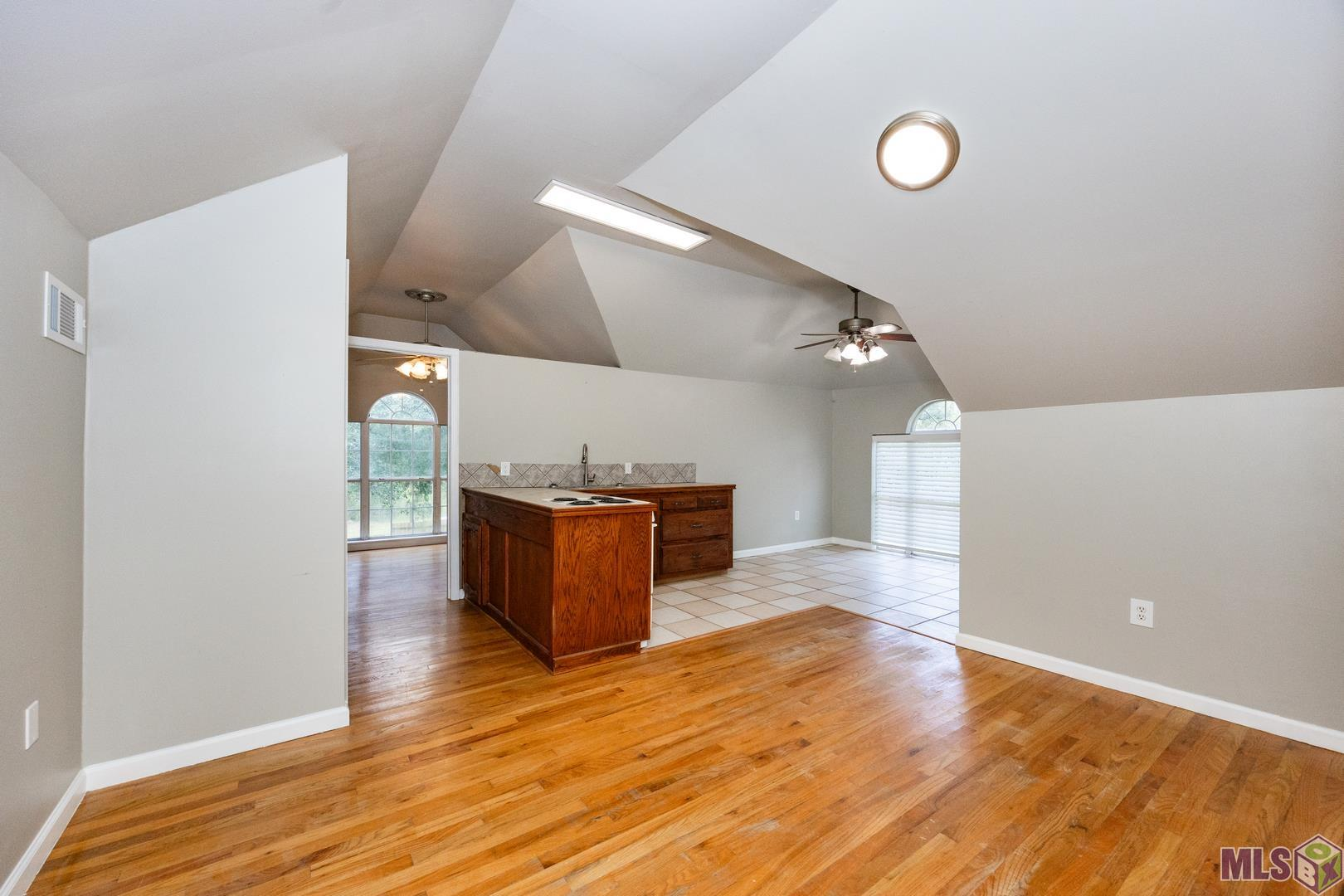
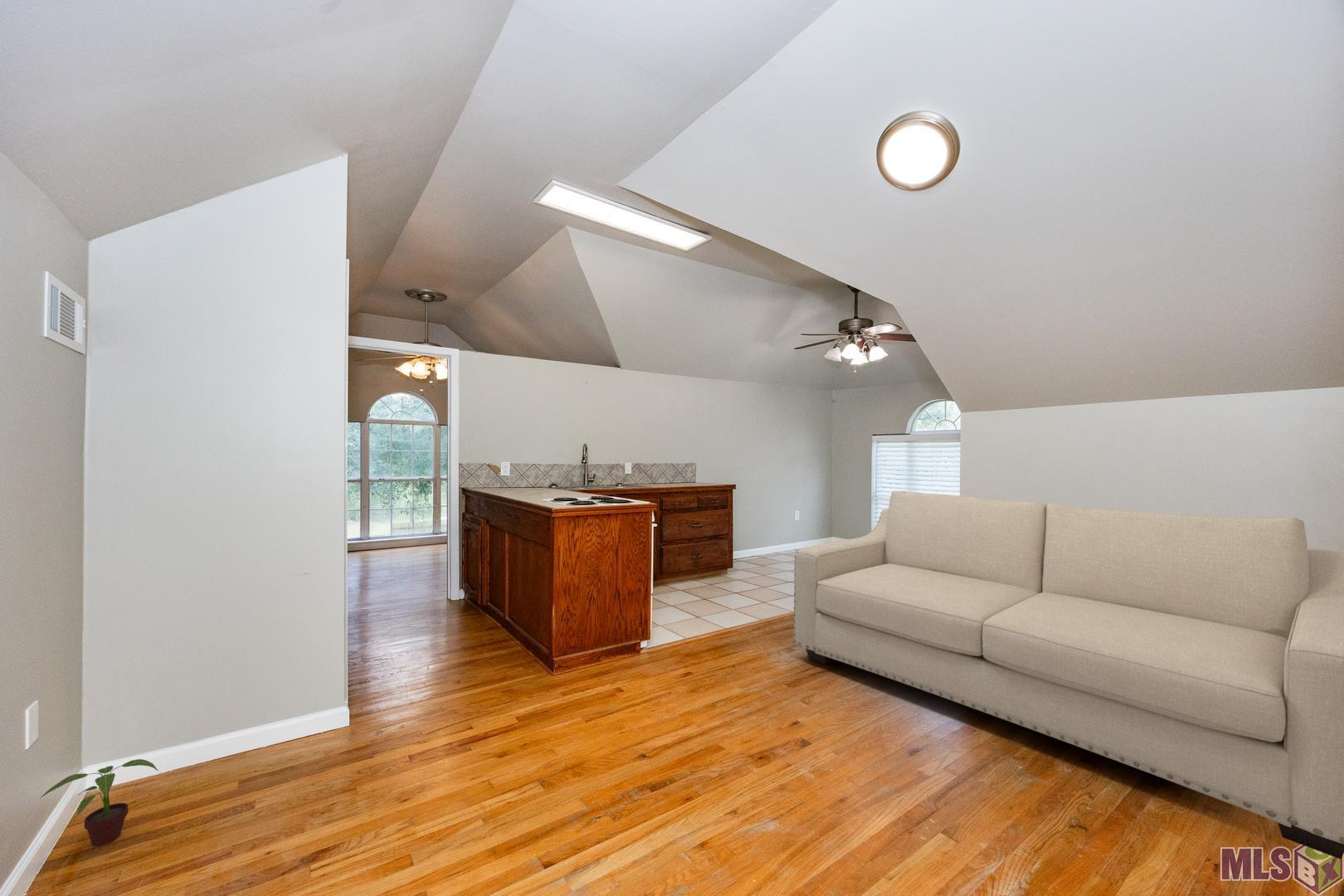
+ sofa (1025, 601)
+ potted plant (104, 804)
